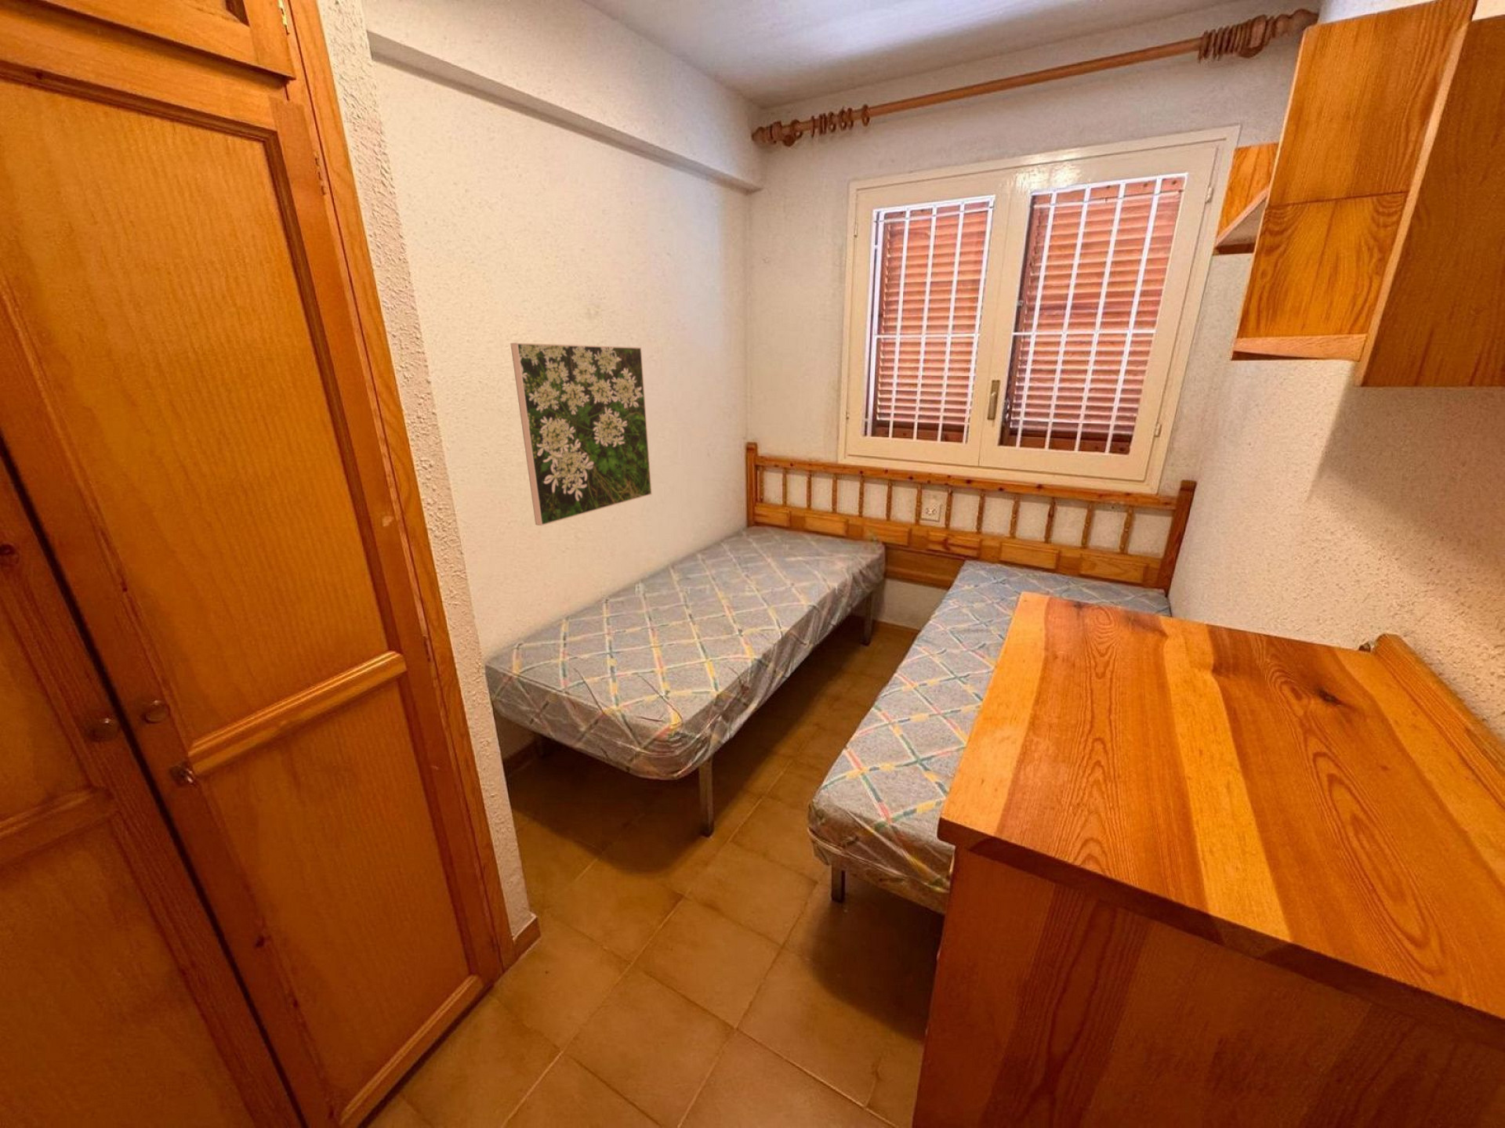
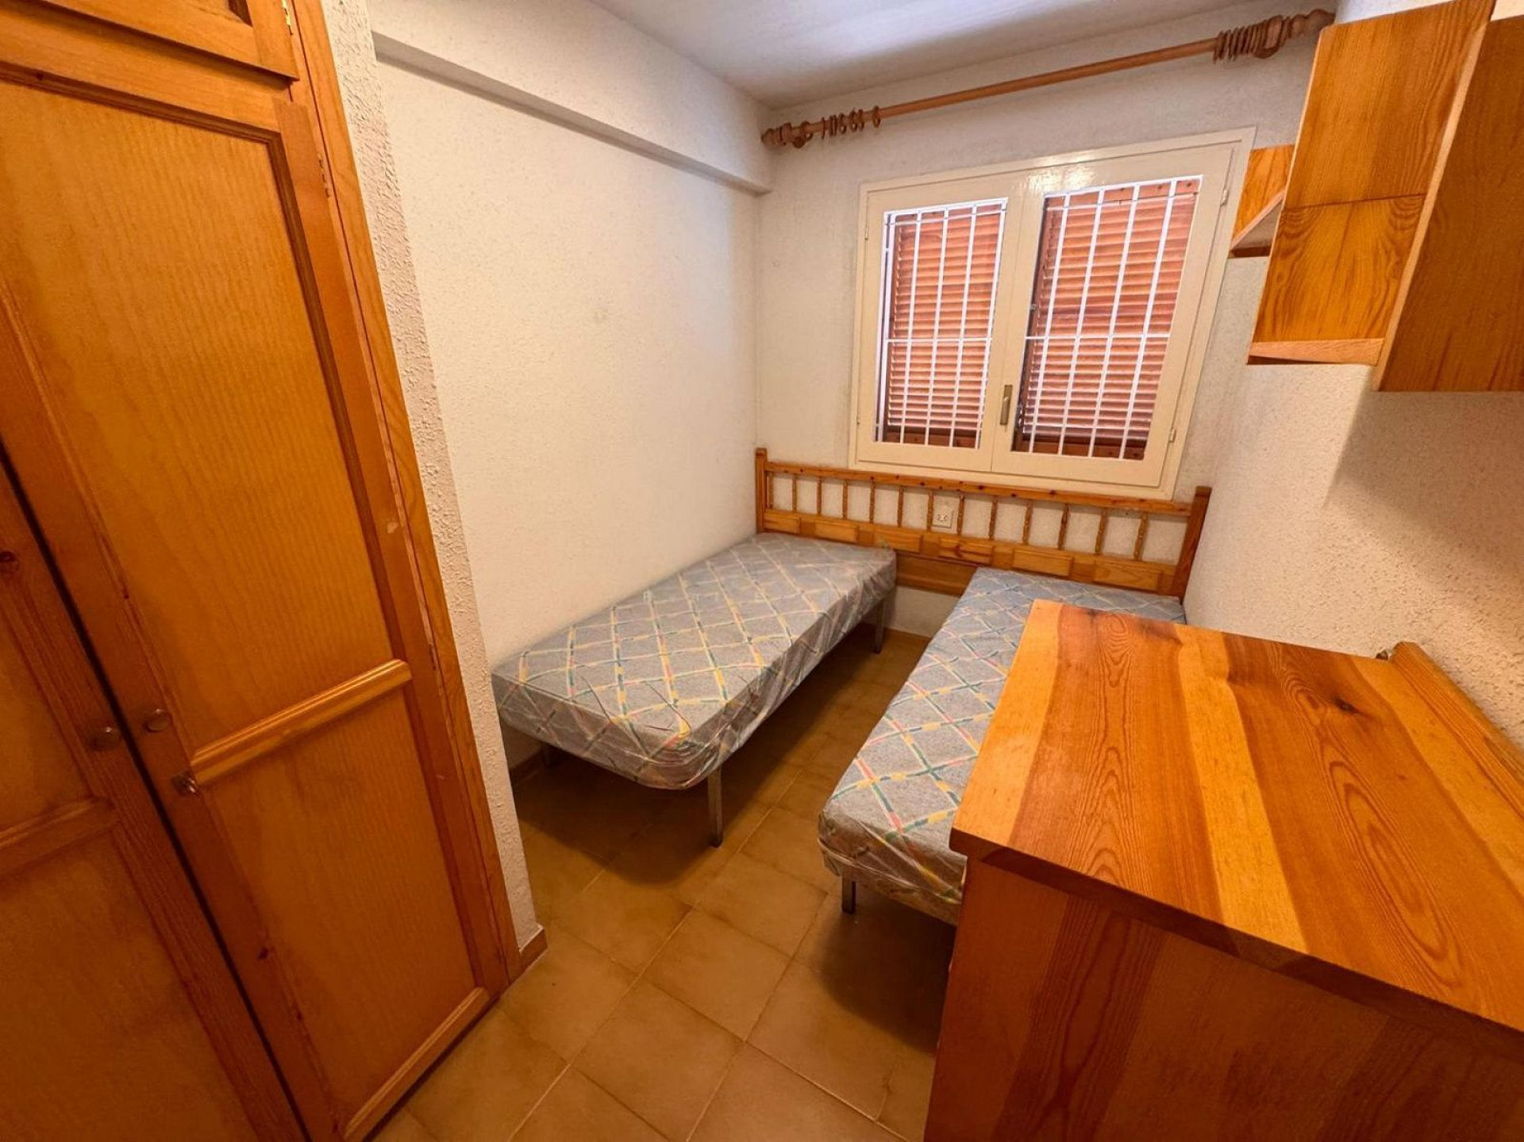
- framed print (591, 430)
